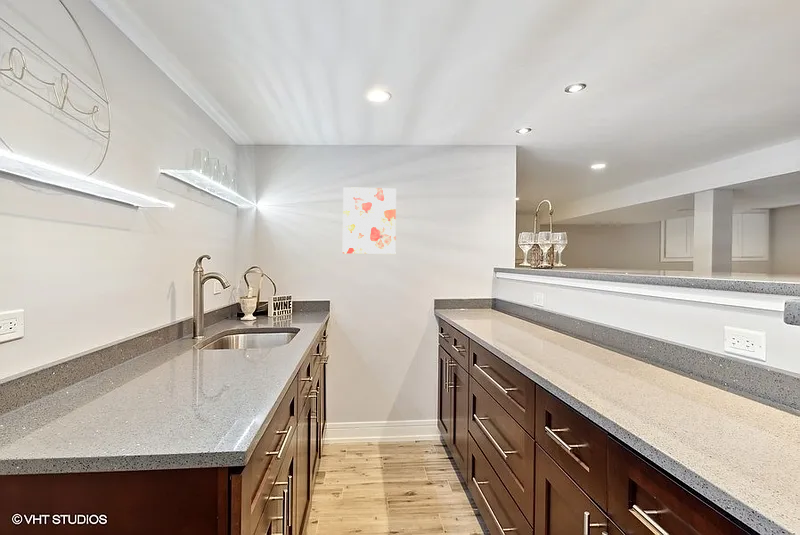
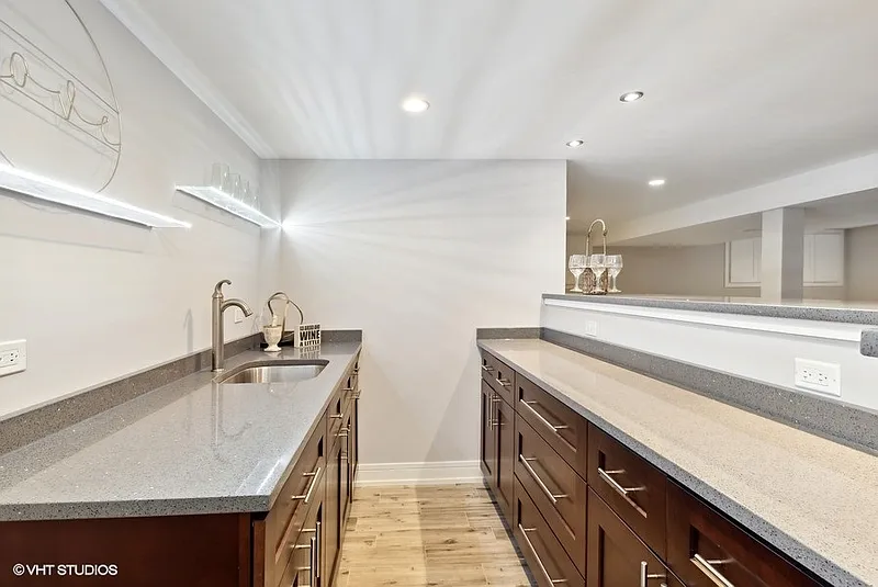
- wall art (369, 220)
